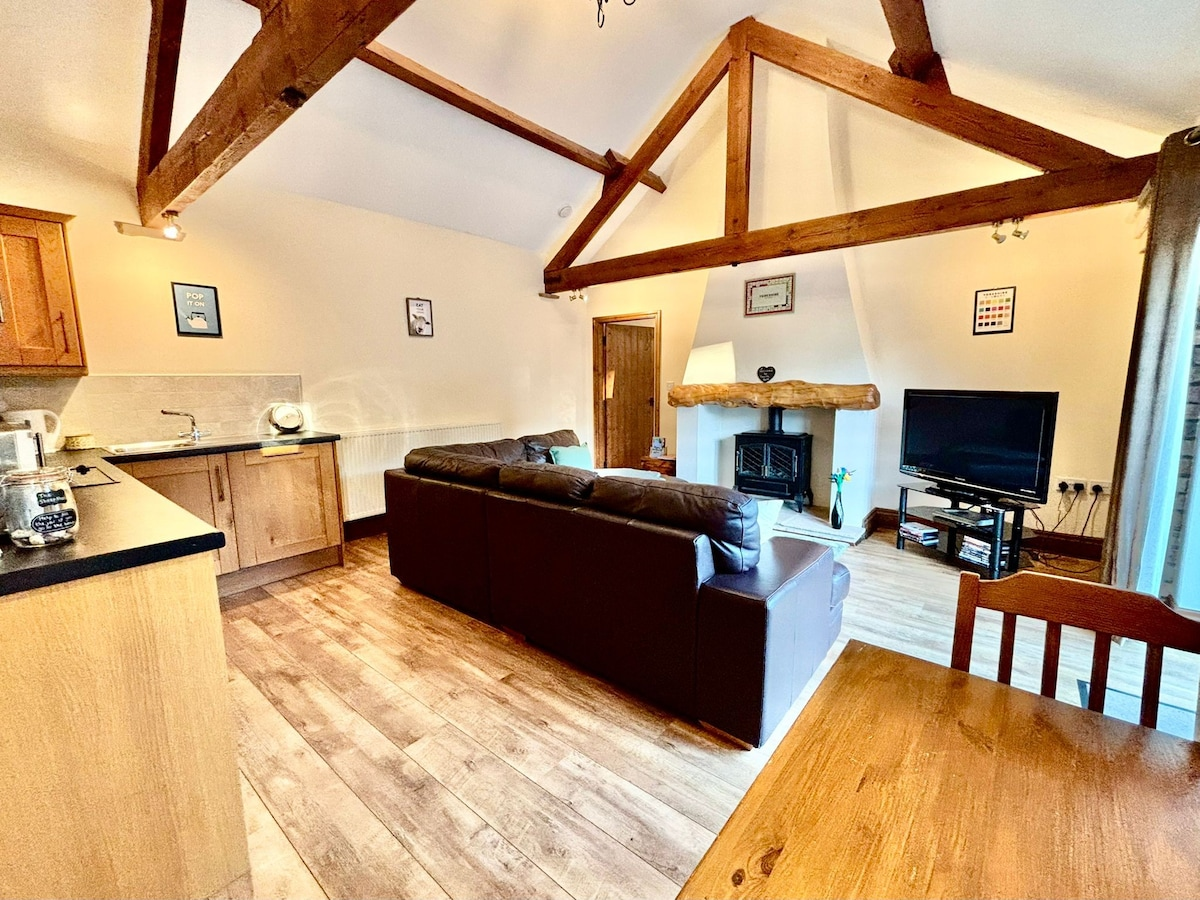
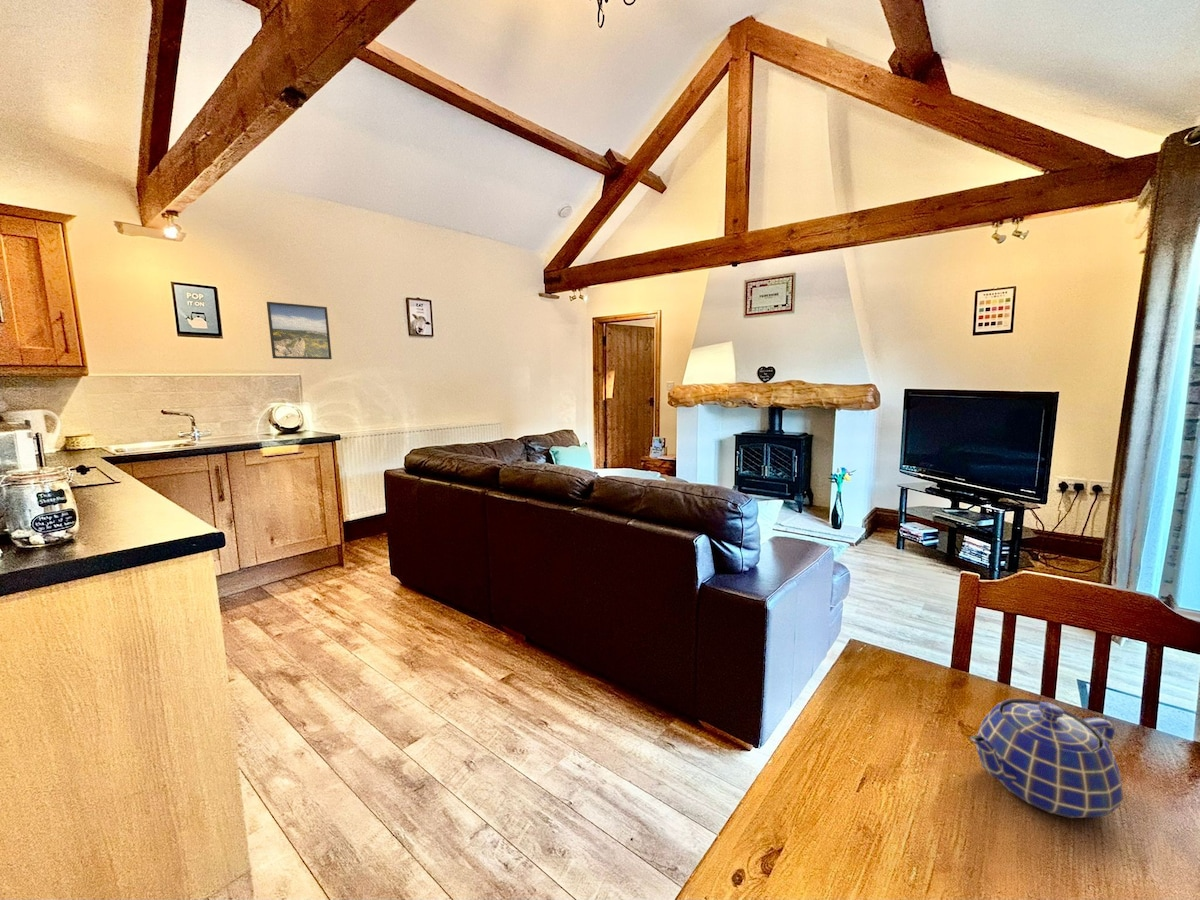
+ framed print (300, 331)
+ teapot (1041, 747)
